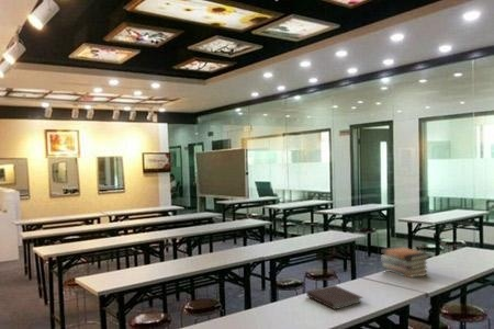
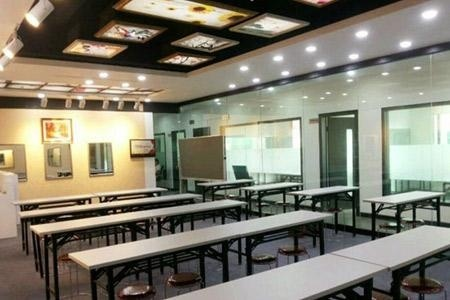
- book stack (404, 261)
- notebook (334, 296)
